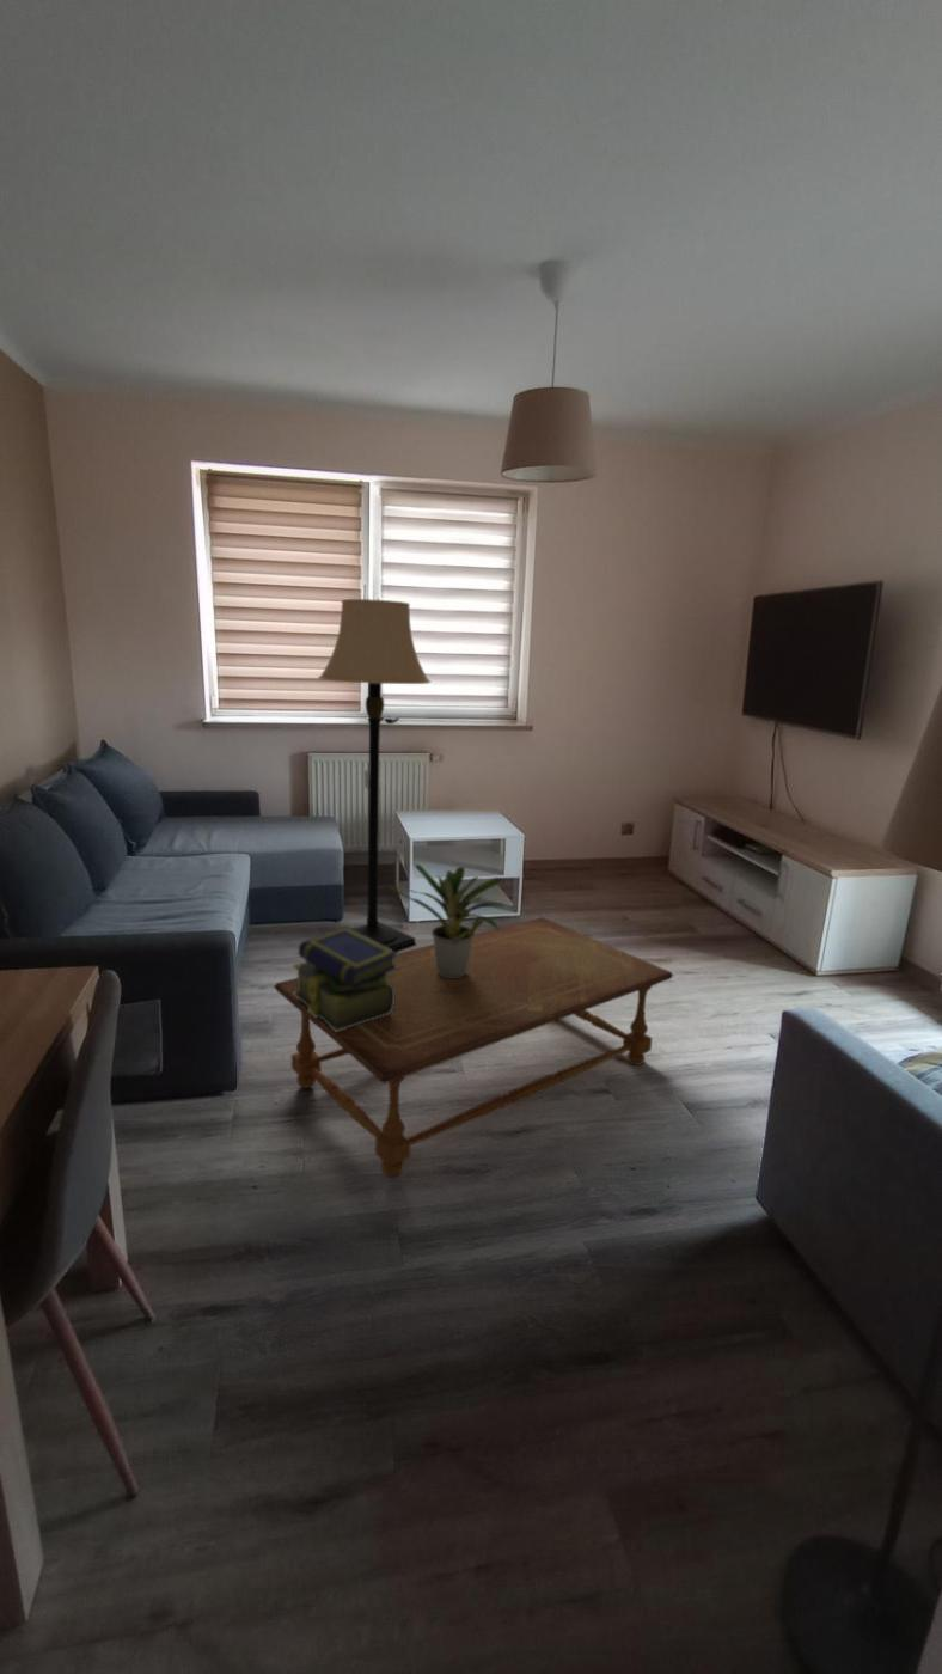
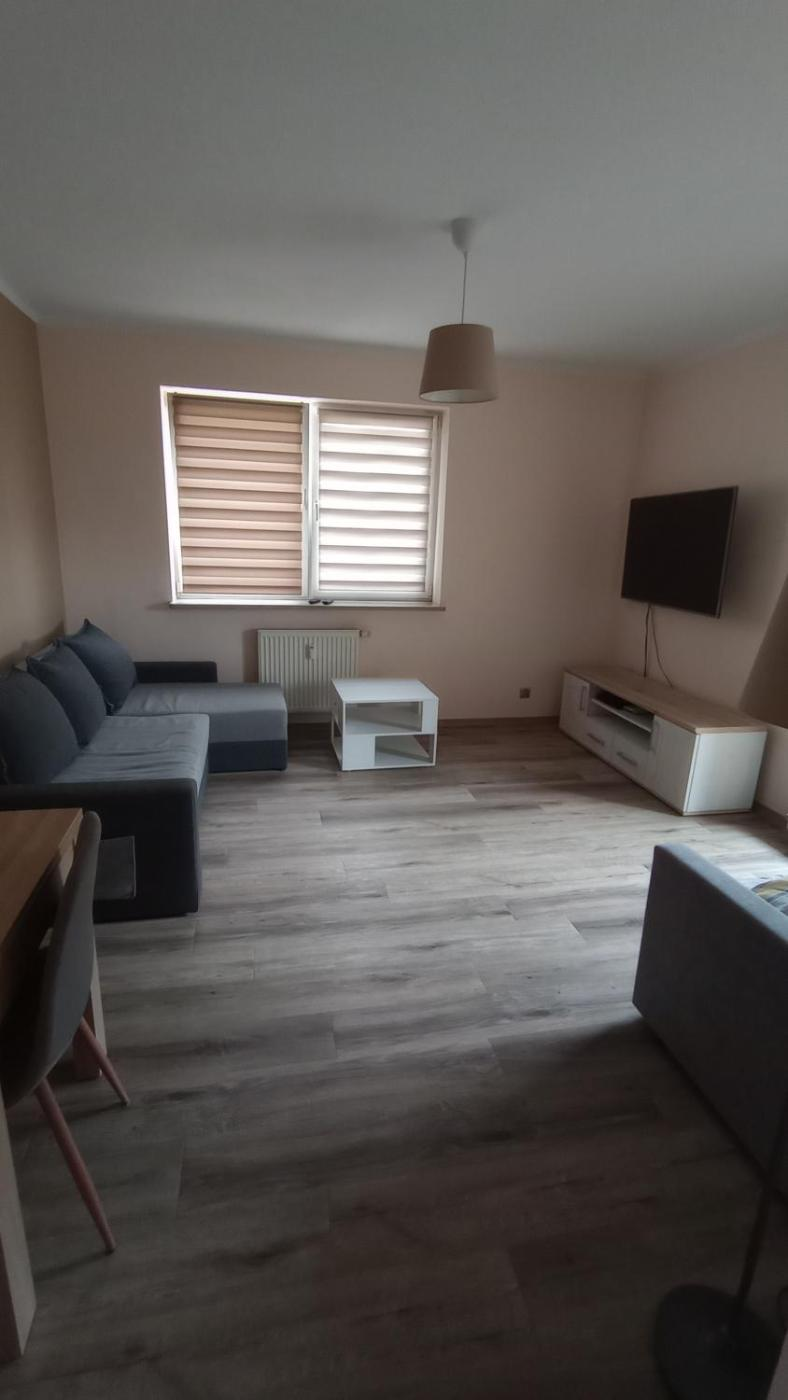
- potted plant (453, 921)
- stack of books (347, 973)
- lamp (373, 780)
- coffee table (479, 1026)
